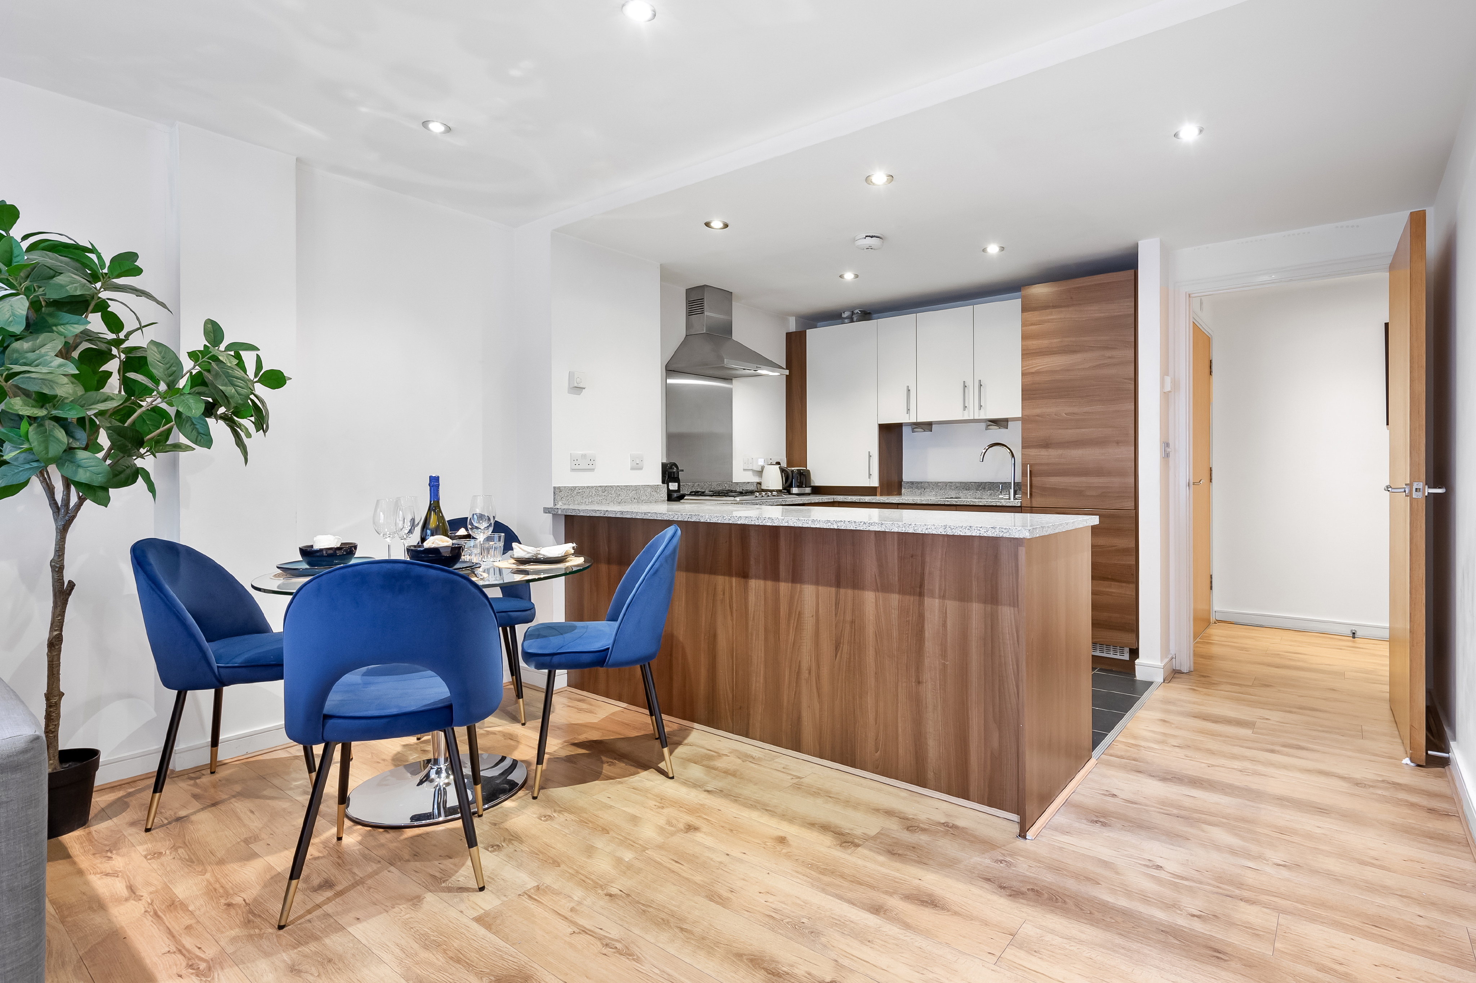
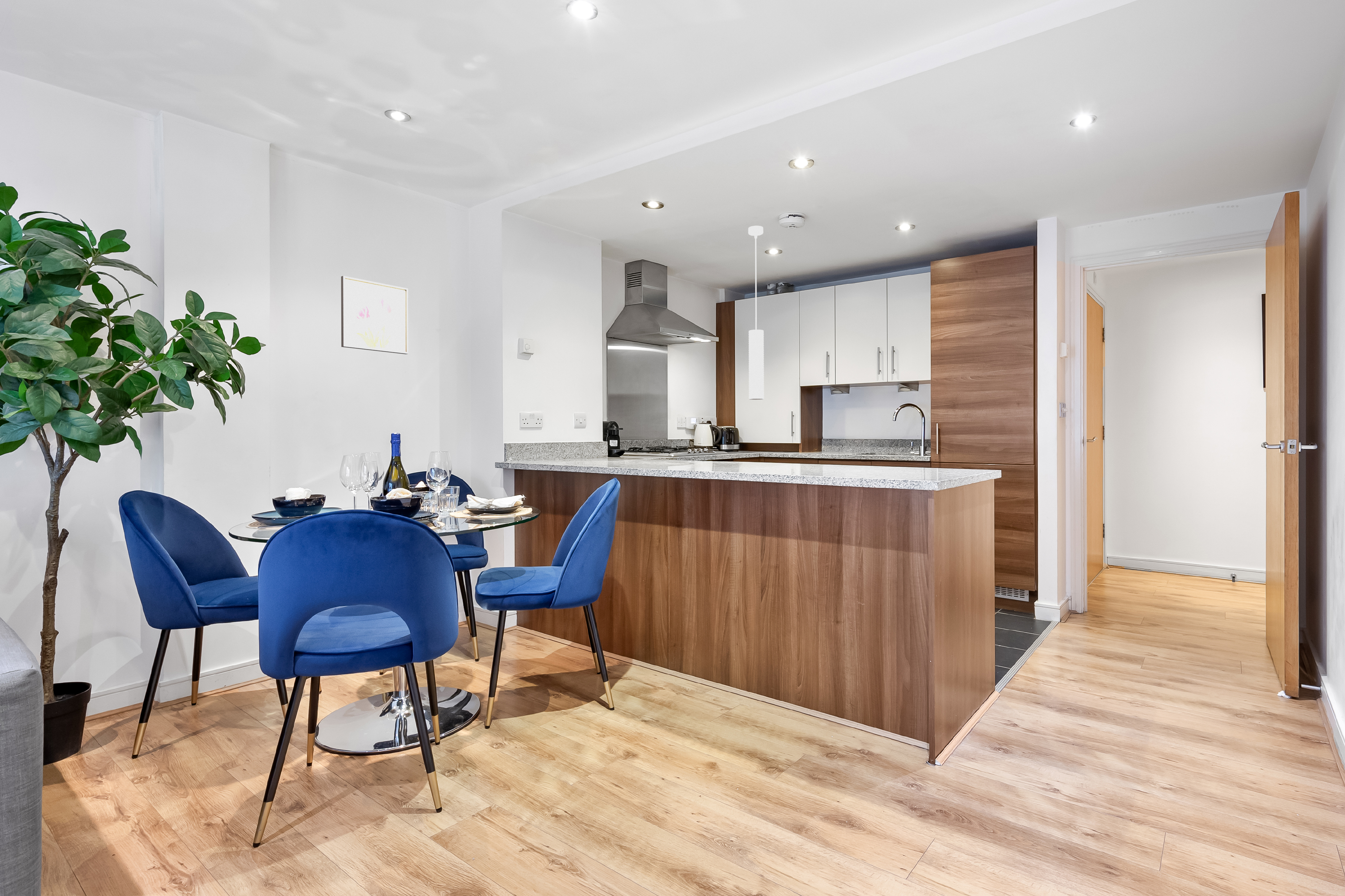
+ wall art (375, 317)
+ pendant light (756, 313)
